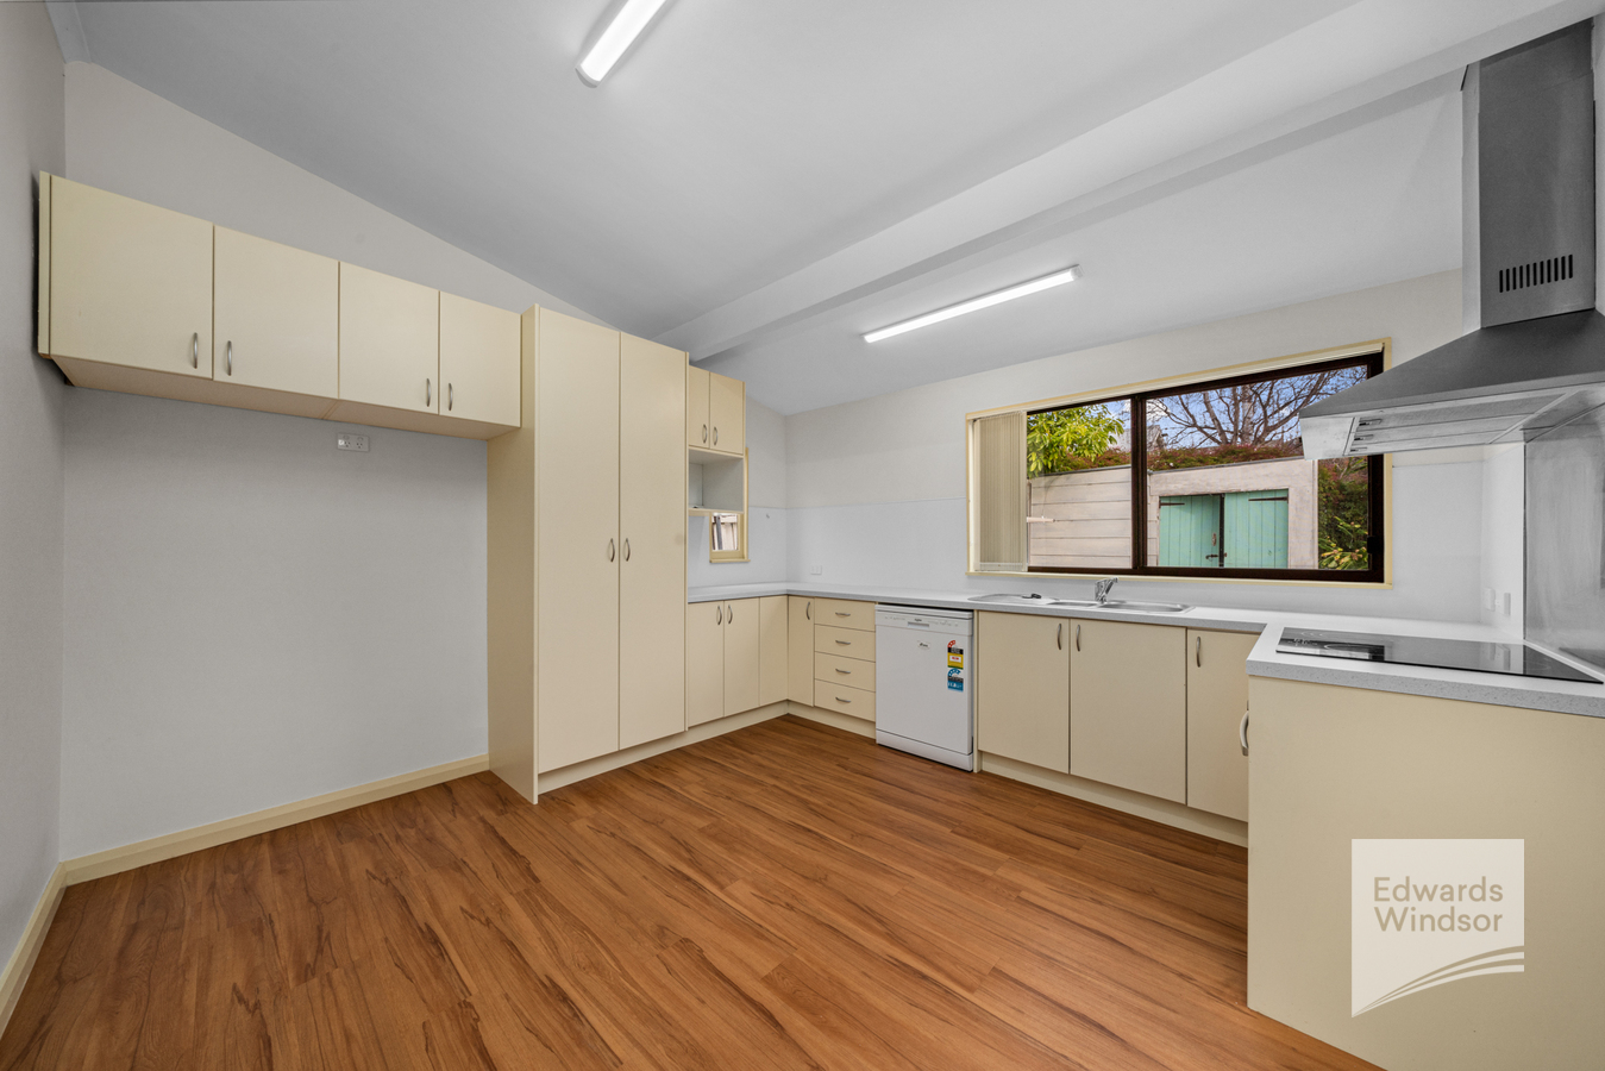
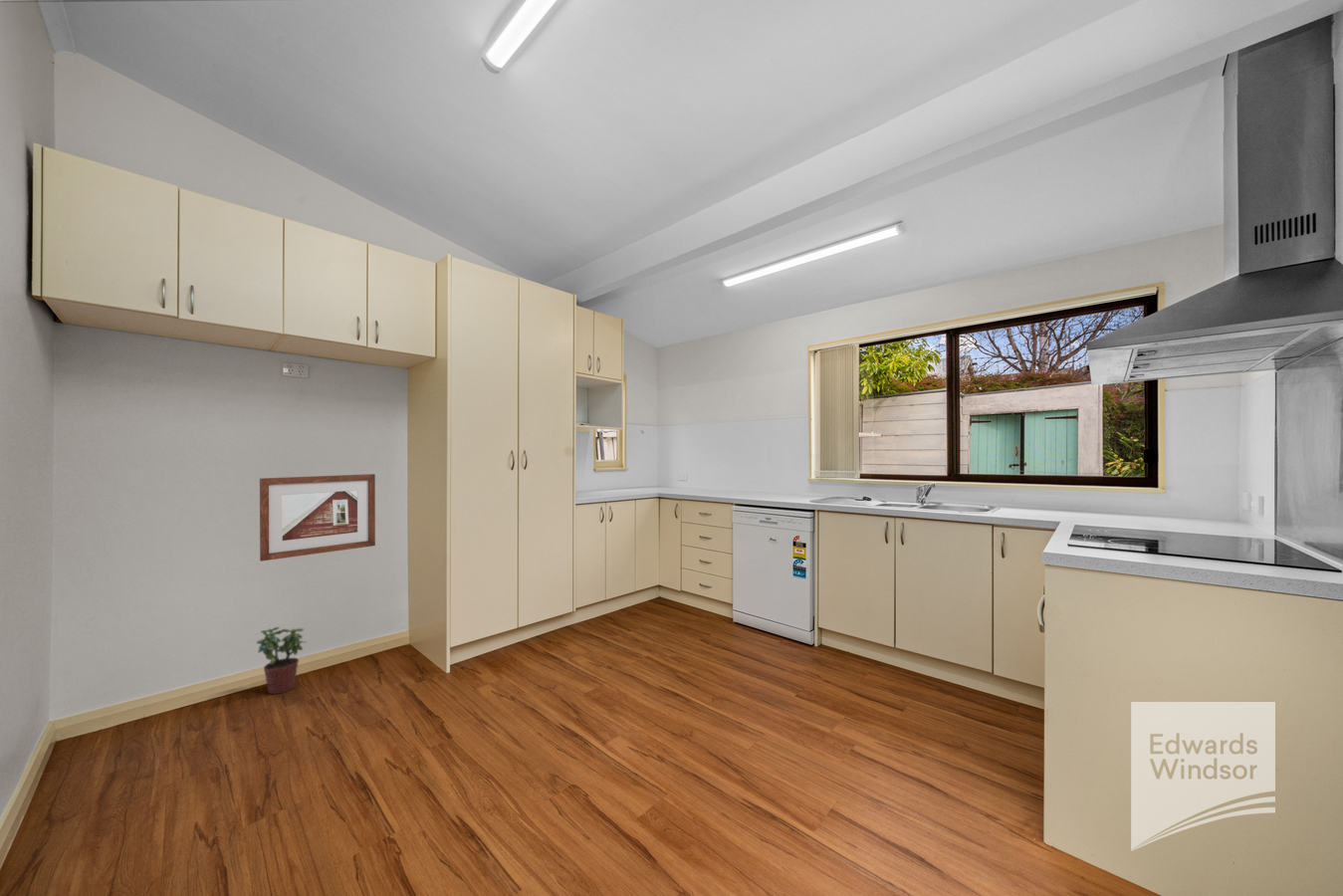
+ picture frame (321, 514)
+ potted plant (278, 658)
